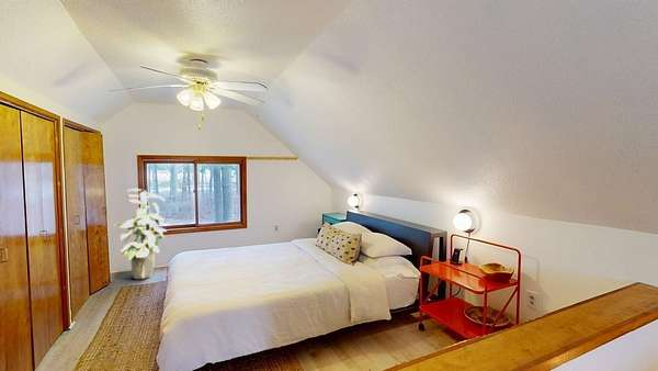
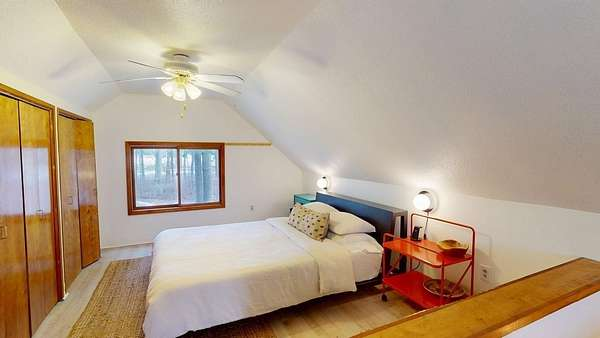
- indoor plant (141, 233)
